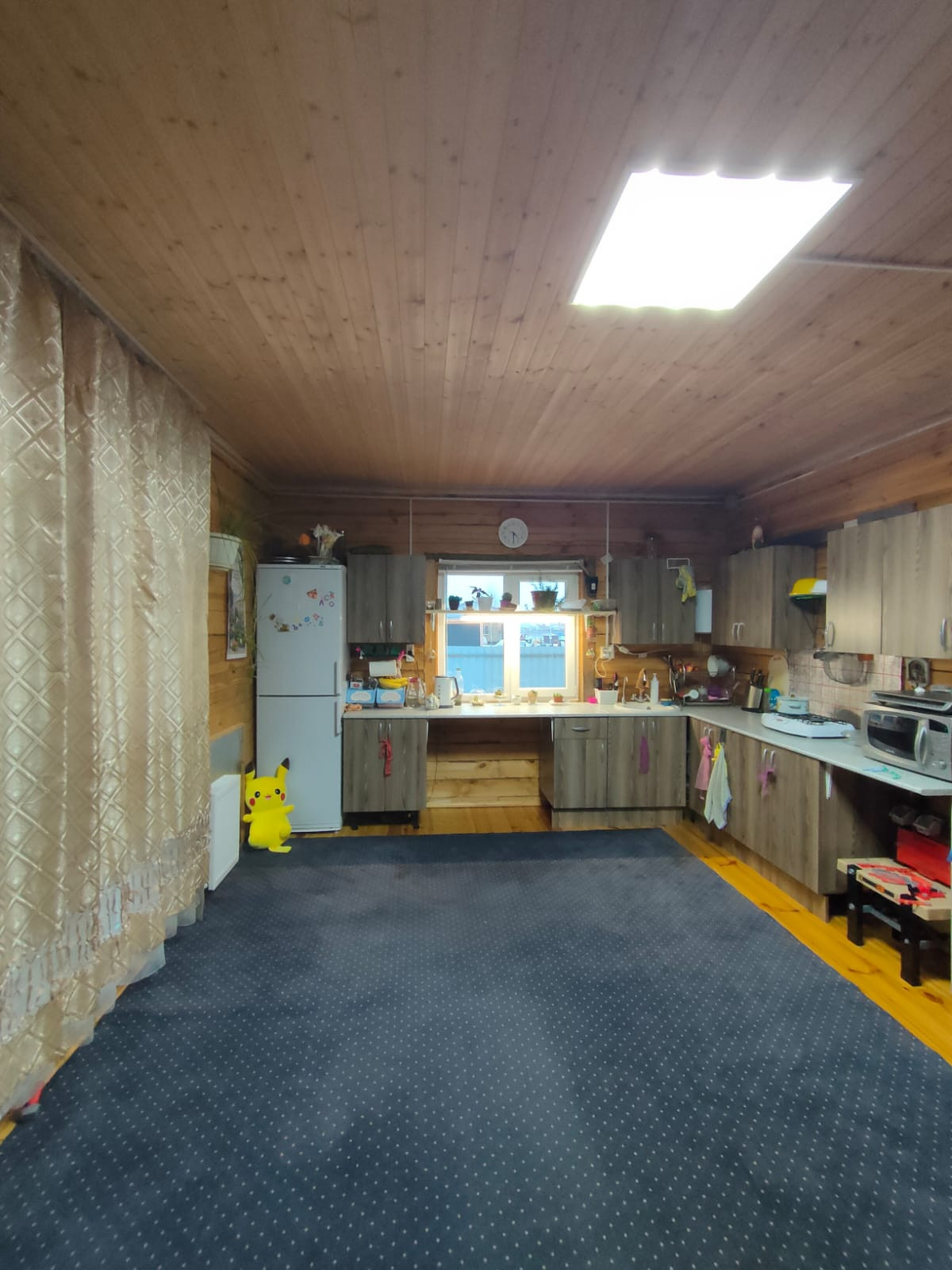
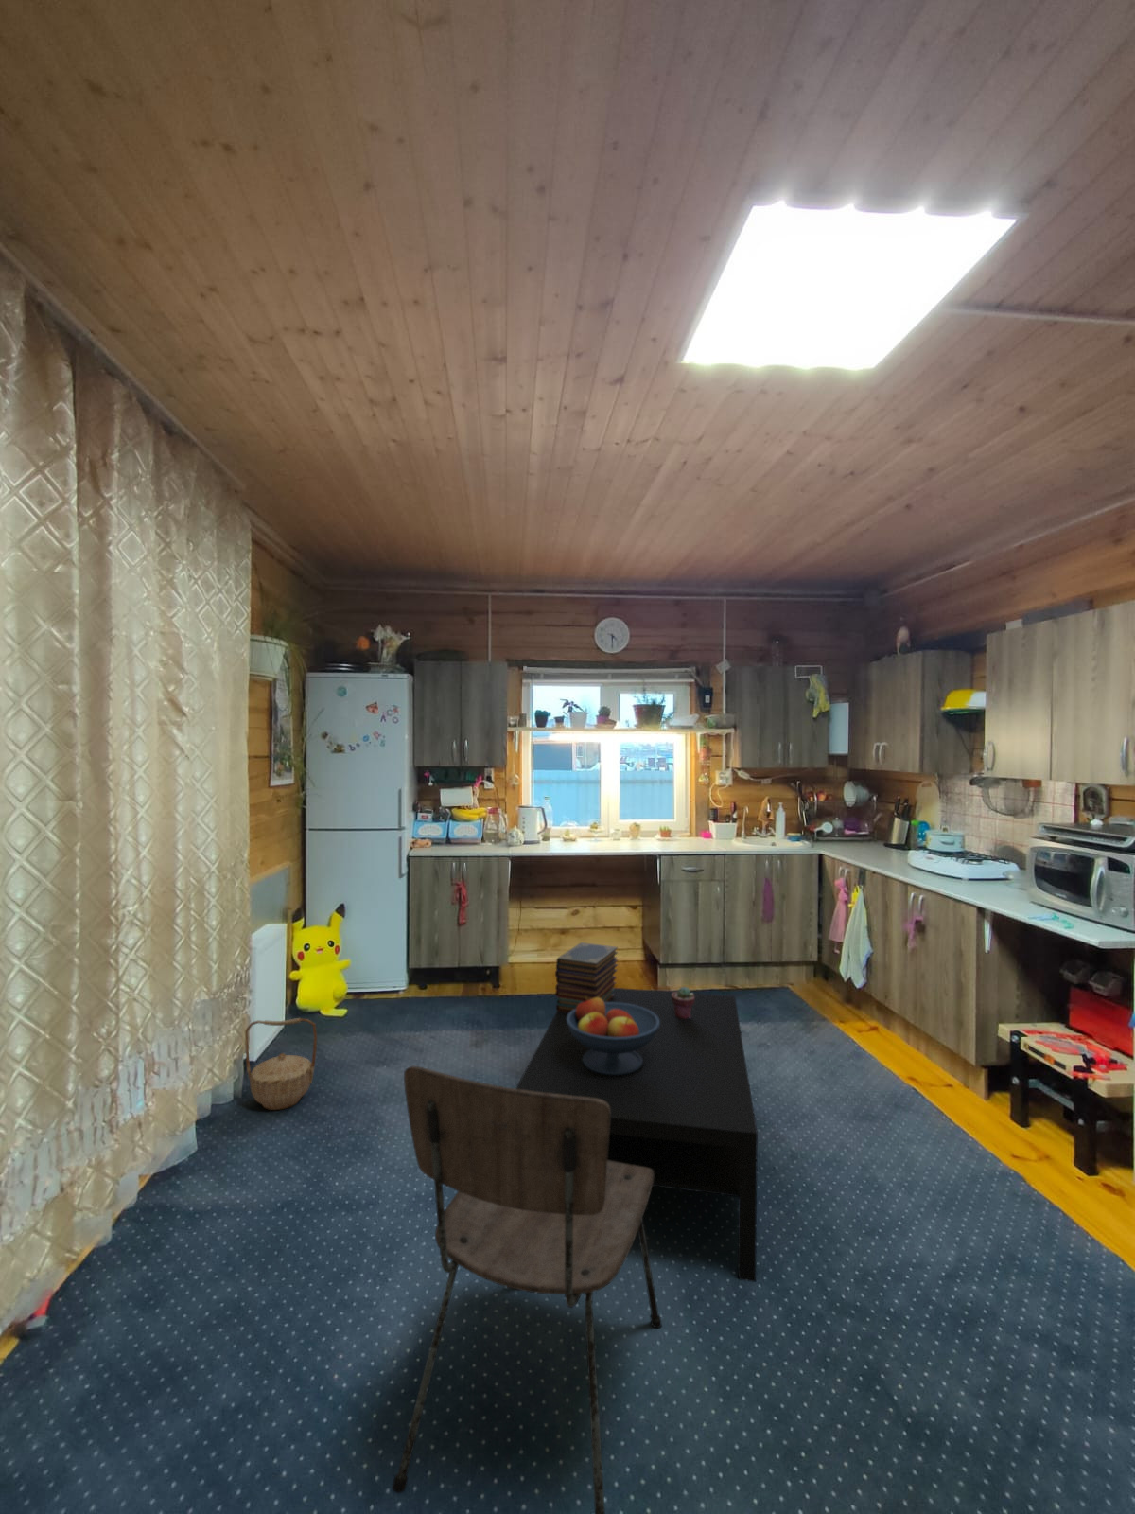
+ dining chair (548, 1214)
+ fruit bowl (613, 1031)
+ basket (281, 1059)
+ coffee table (641, 1098)
+ potted succulent (683, 1000)
+ book stack (588, 976)
